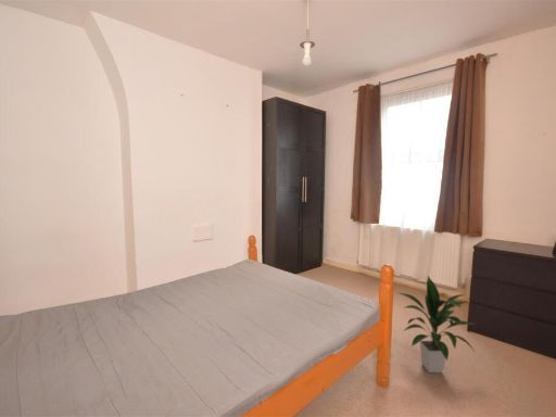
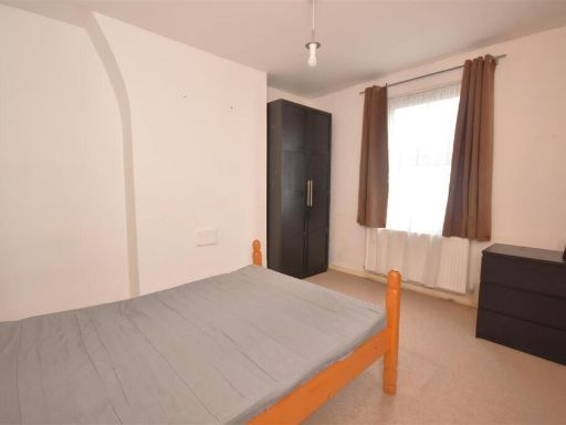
- indoor plant (438, 326)
